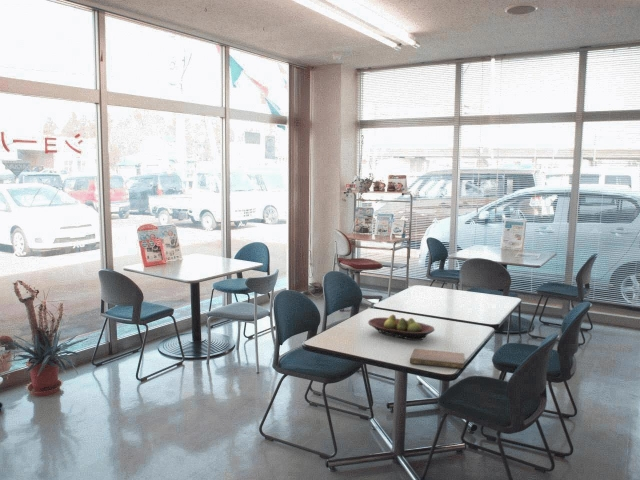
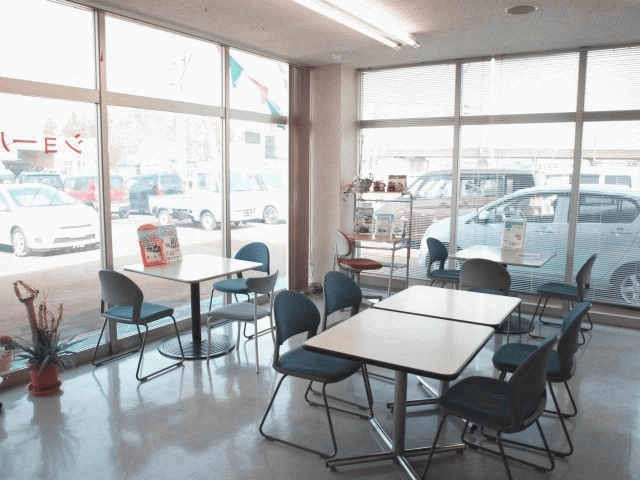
- notebook (437, 358)
- fruit bowl (400, 325)
